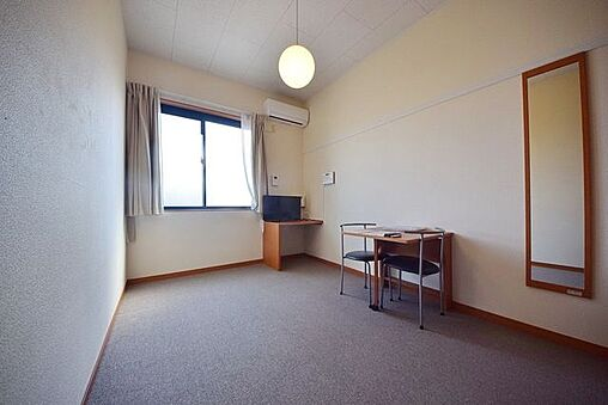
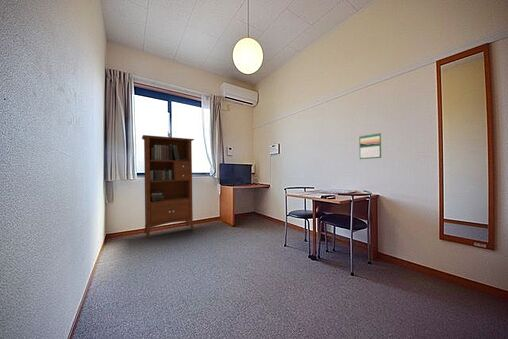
+ bookcase (169, 184)
+ calendar (369, 146)
